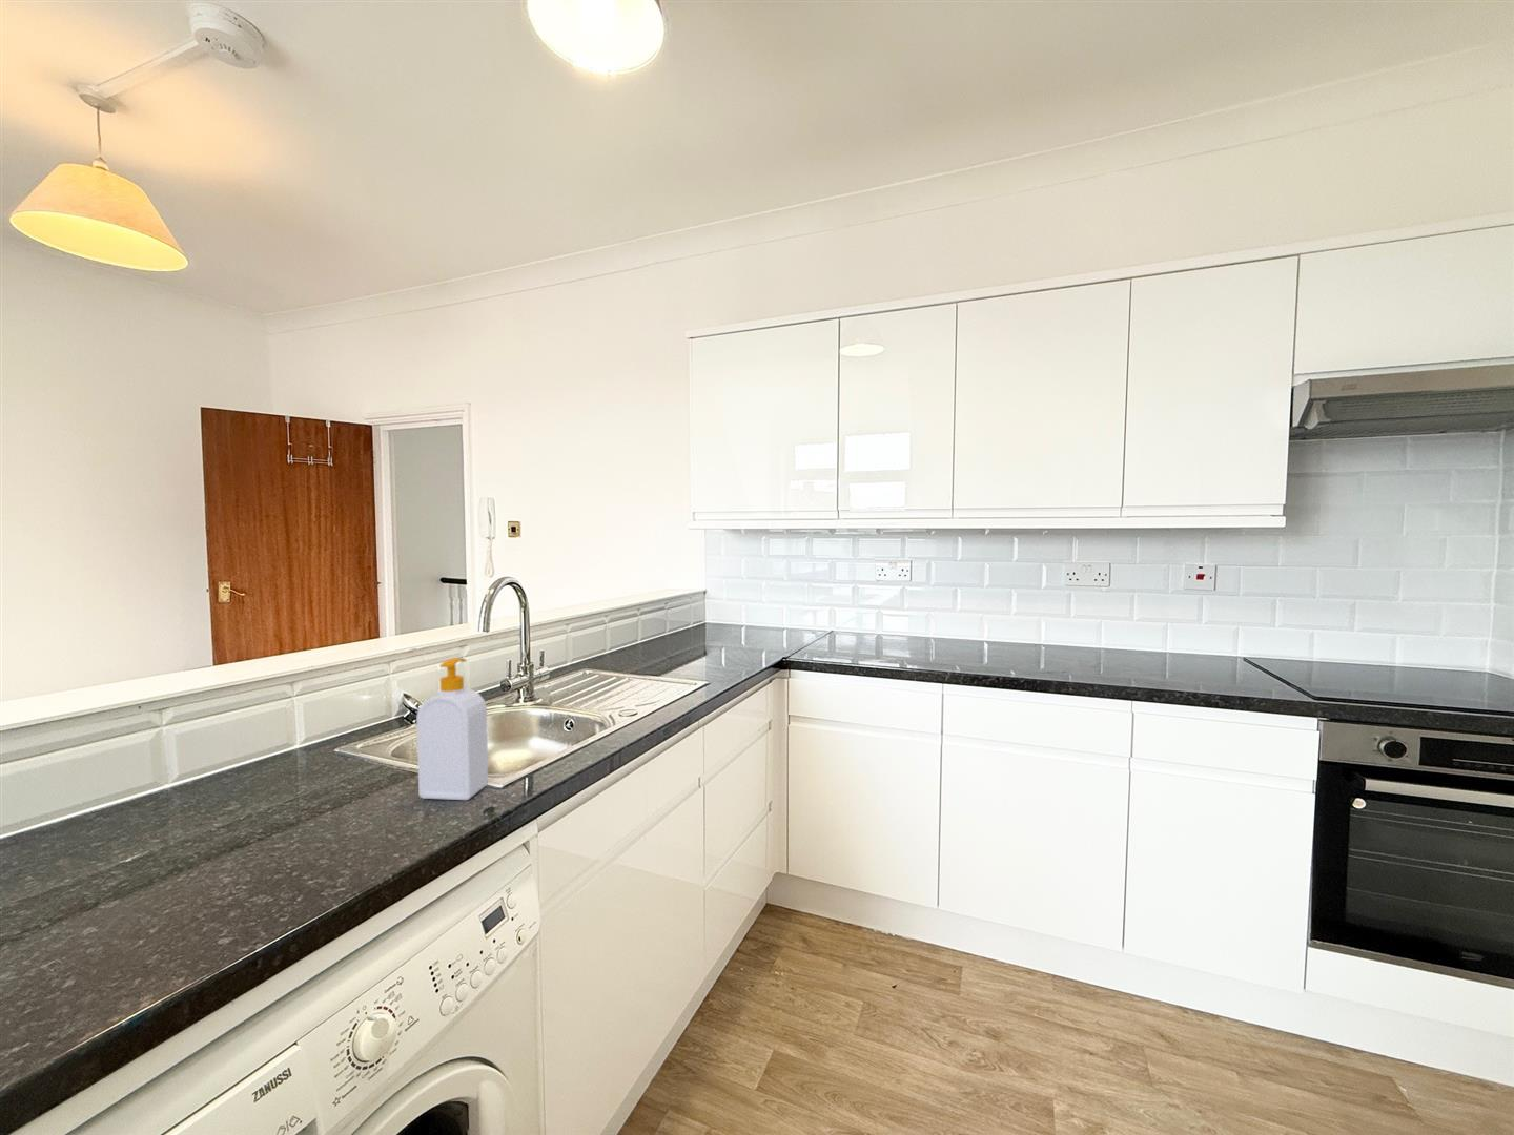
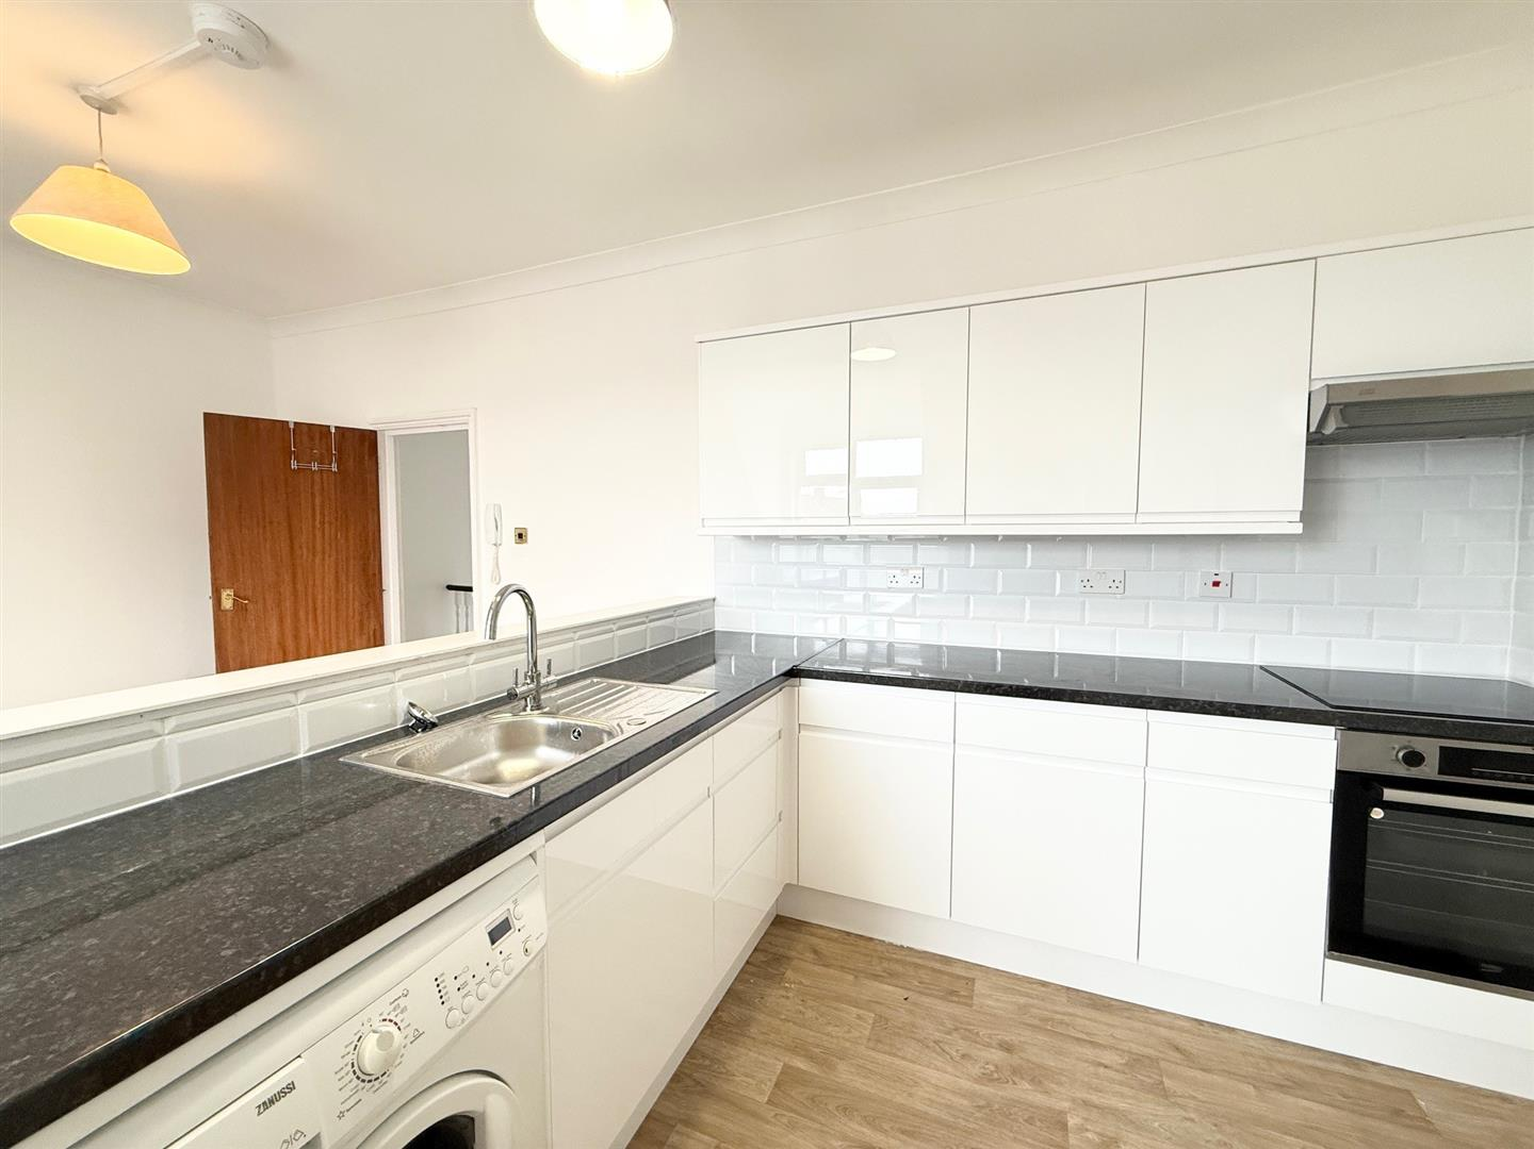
- soap bottle (453, 725)
